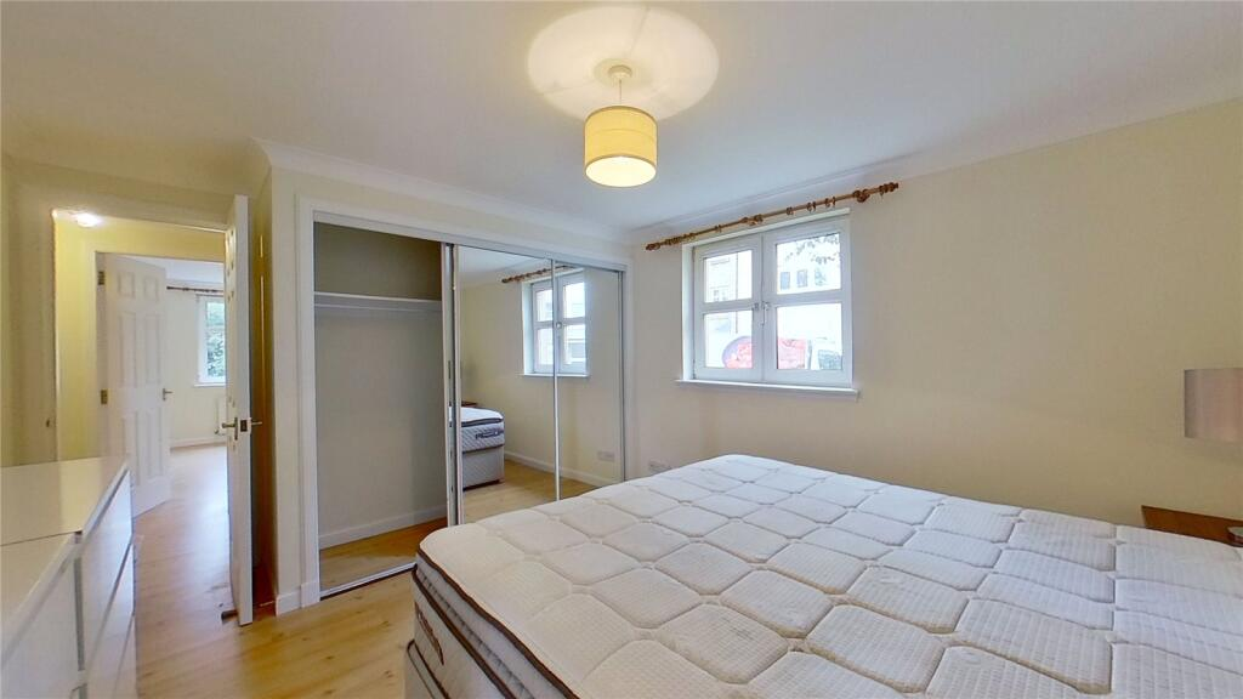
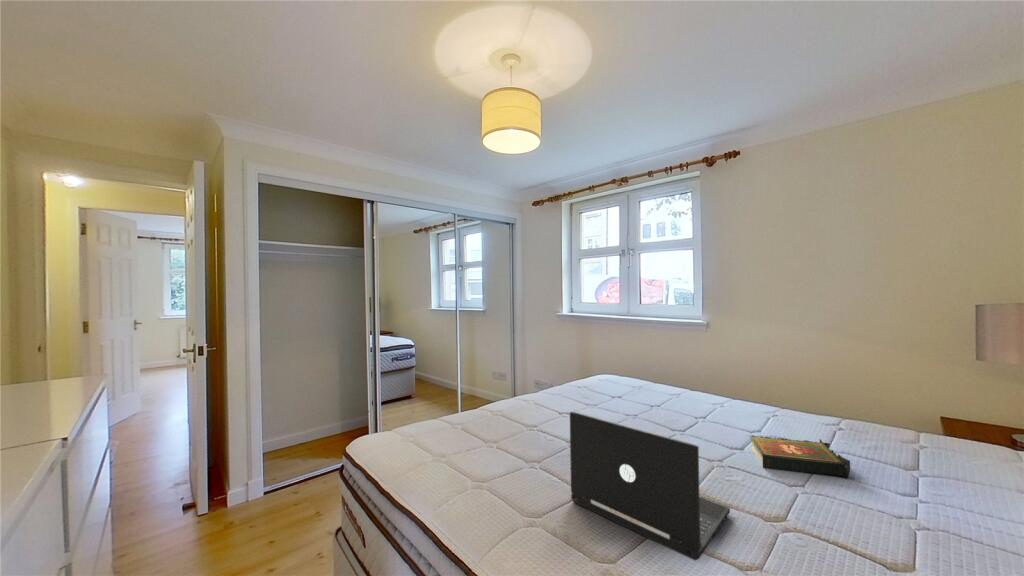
+ book (798, 455)
+ laptop (646, 461)
